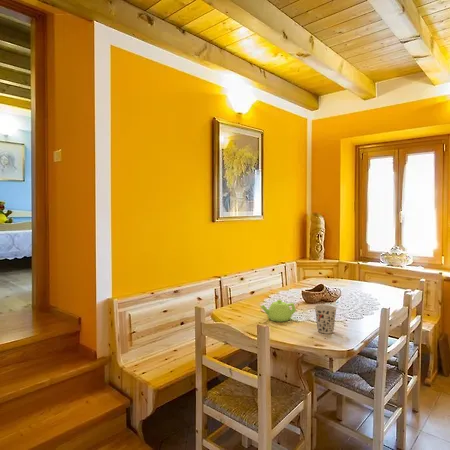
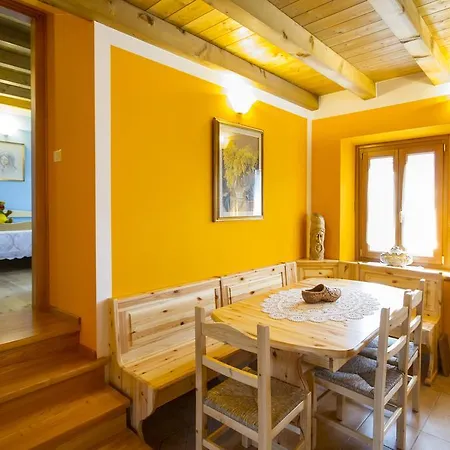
- cup (325, 319)
- teapot (278, 309)
